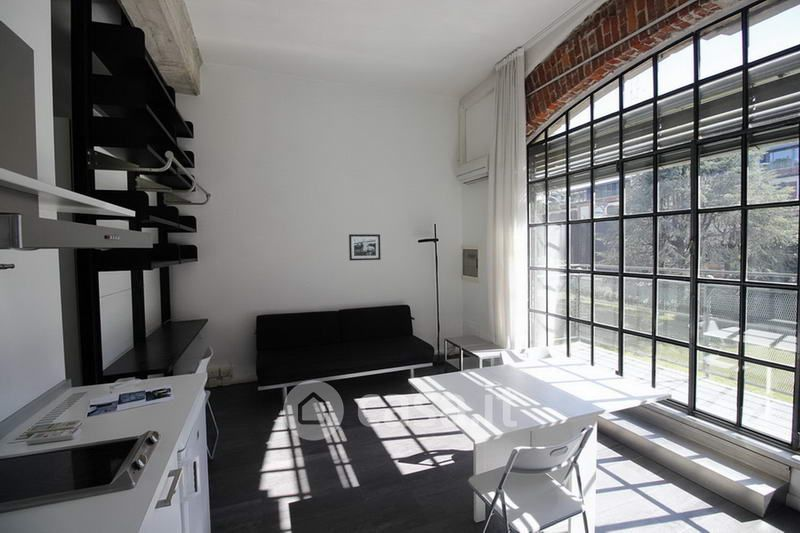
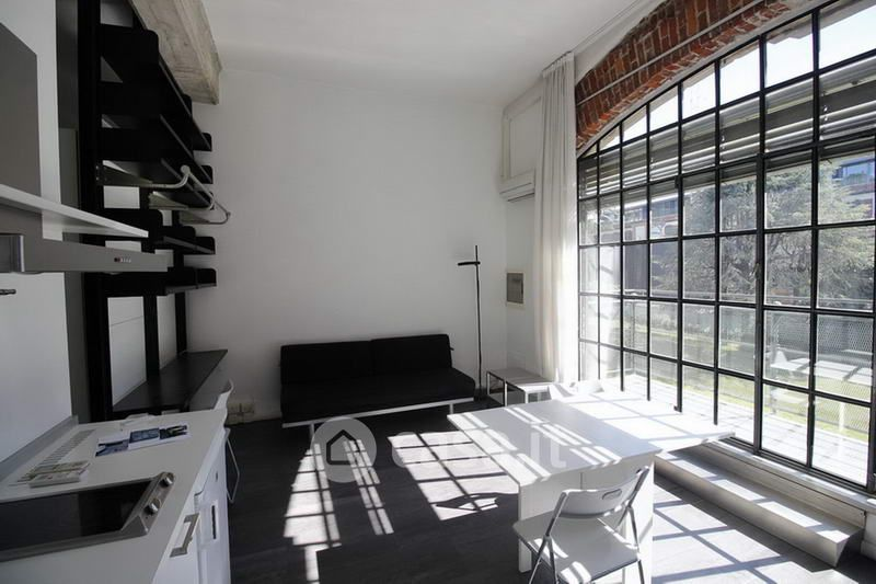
- picture frame (364, 247)
